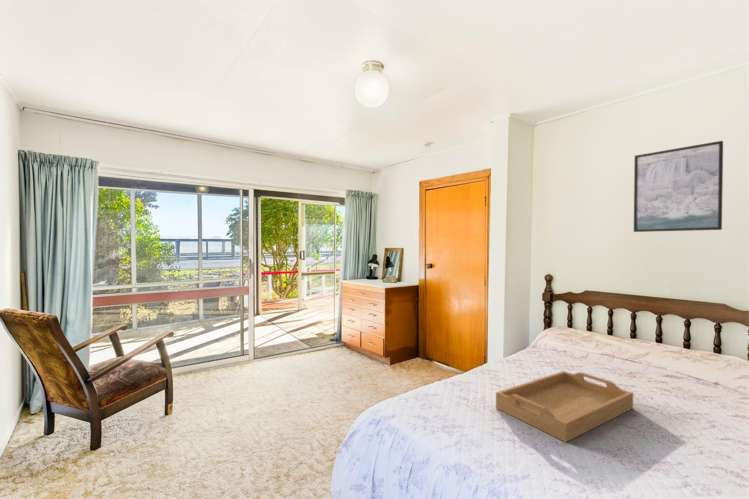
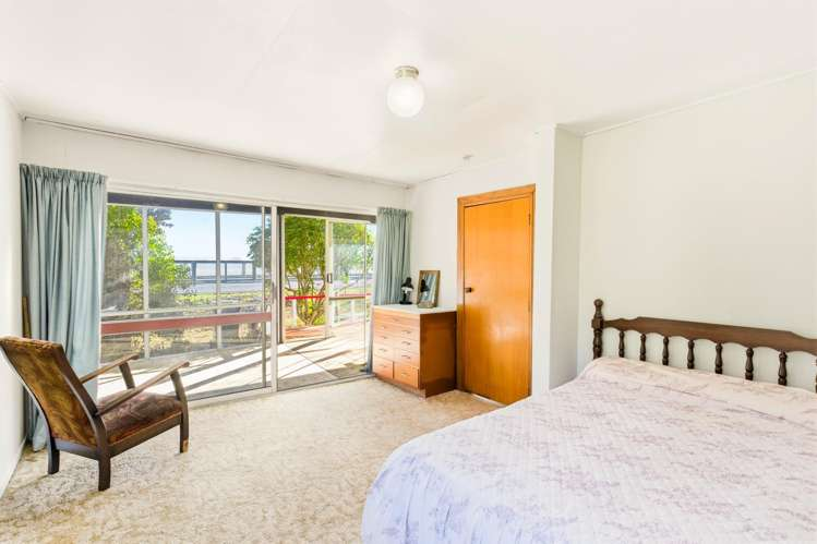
- serving tray (564, 397)
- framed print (674, 189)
